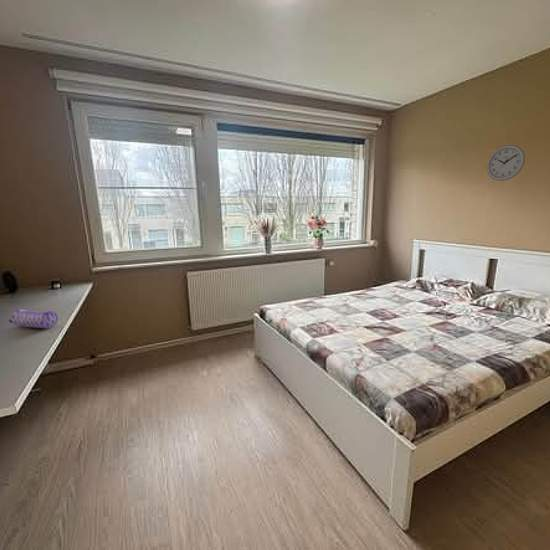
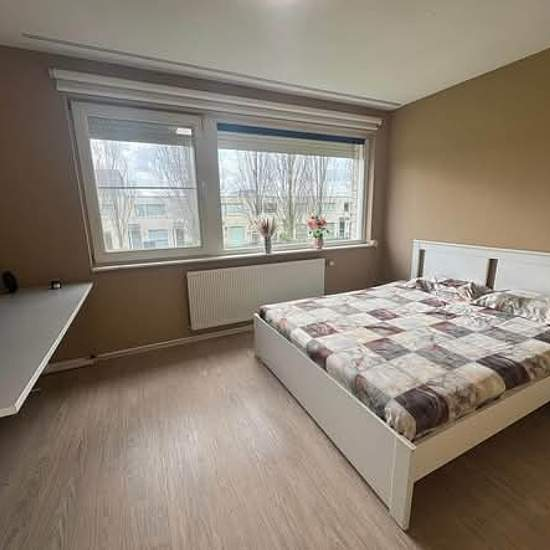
- wall clock (504, 163)
- pencil case (34, 317)
